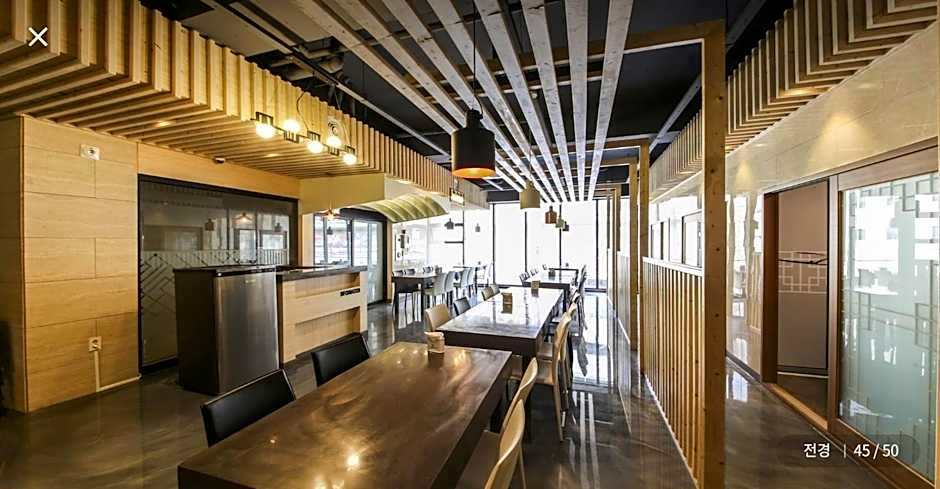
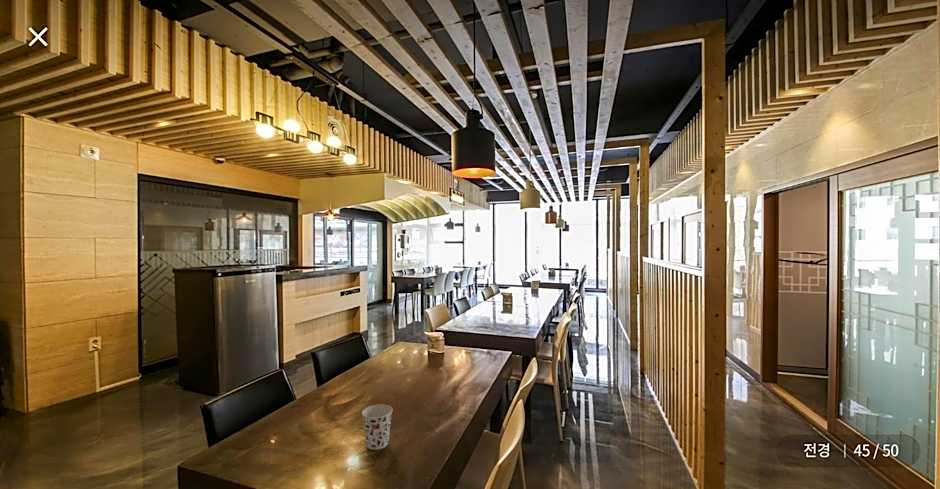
+ cup (377, 427)
